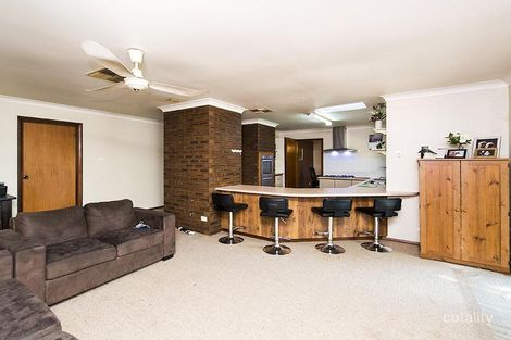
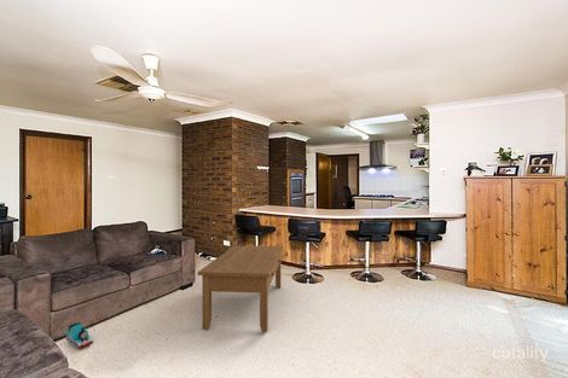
+ toy train (80, 335)
+ coffee table (248, 280)
